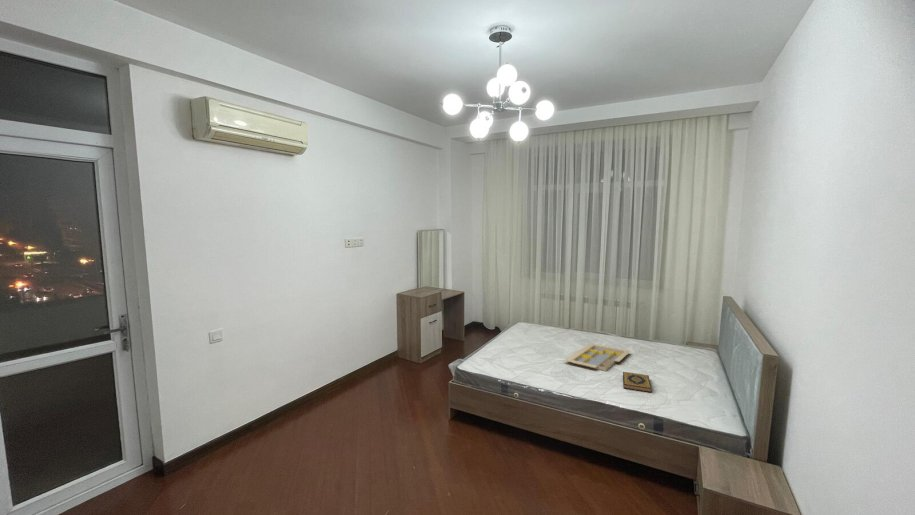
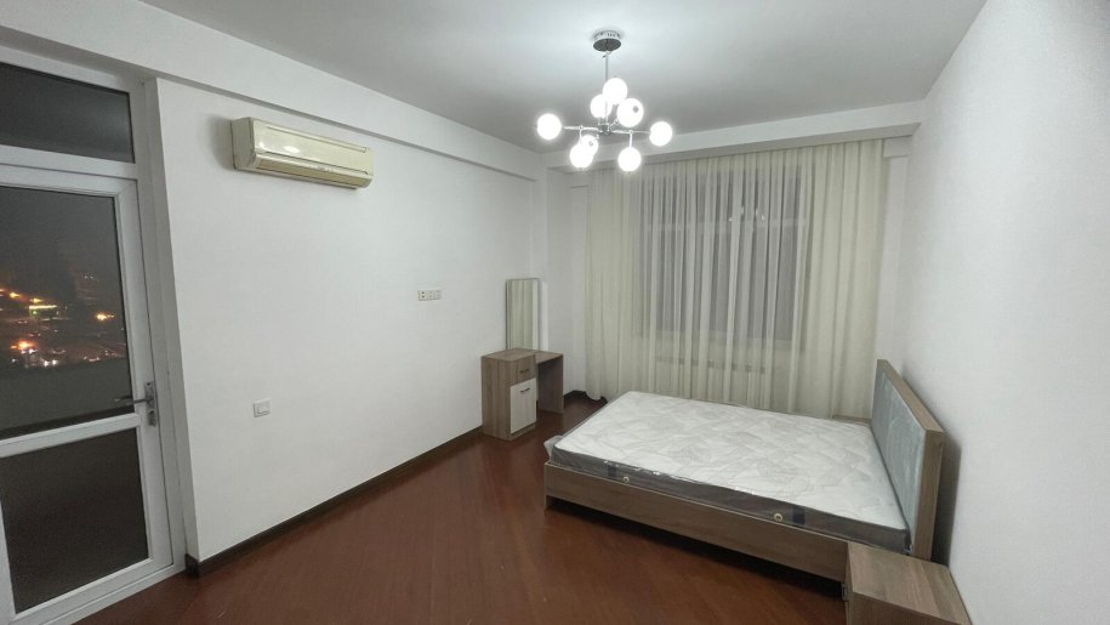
- serving tray (598, 357)
- hardback book (636, 381)
